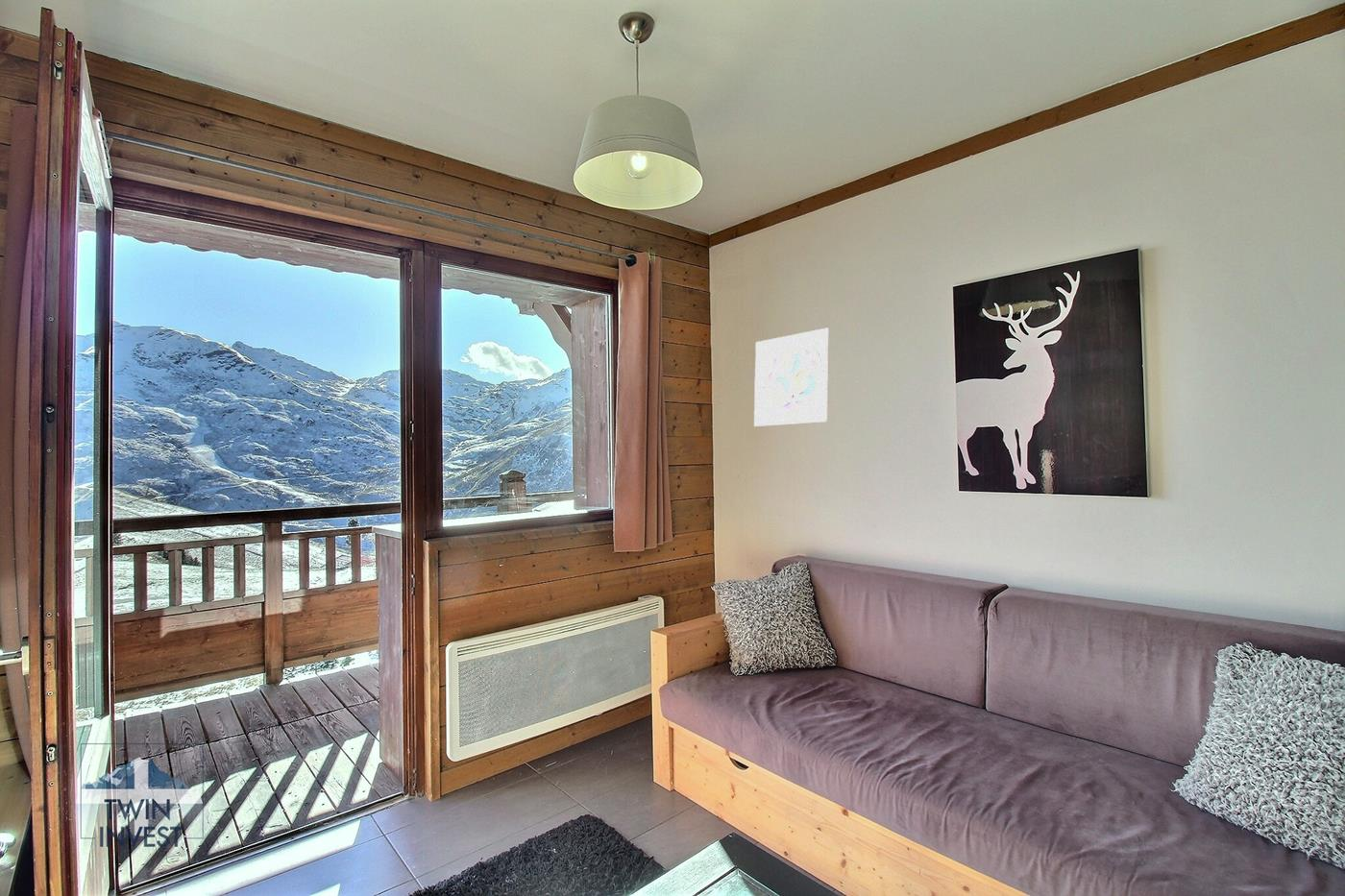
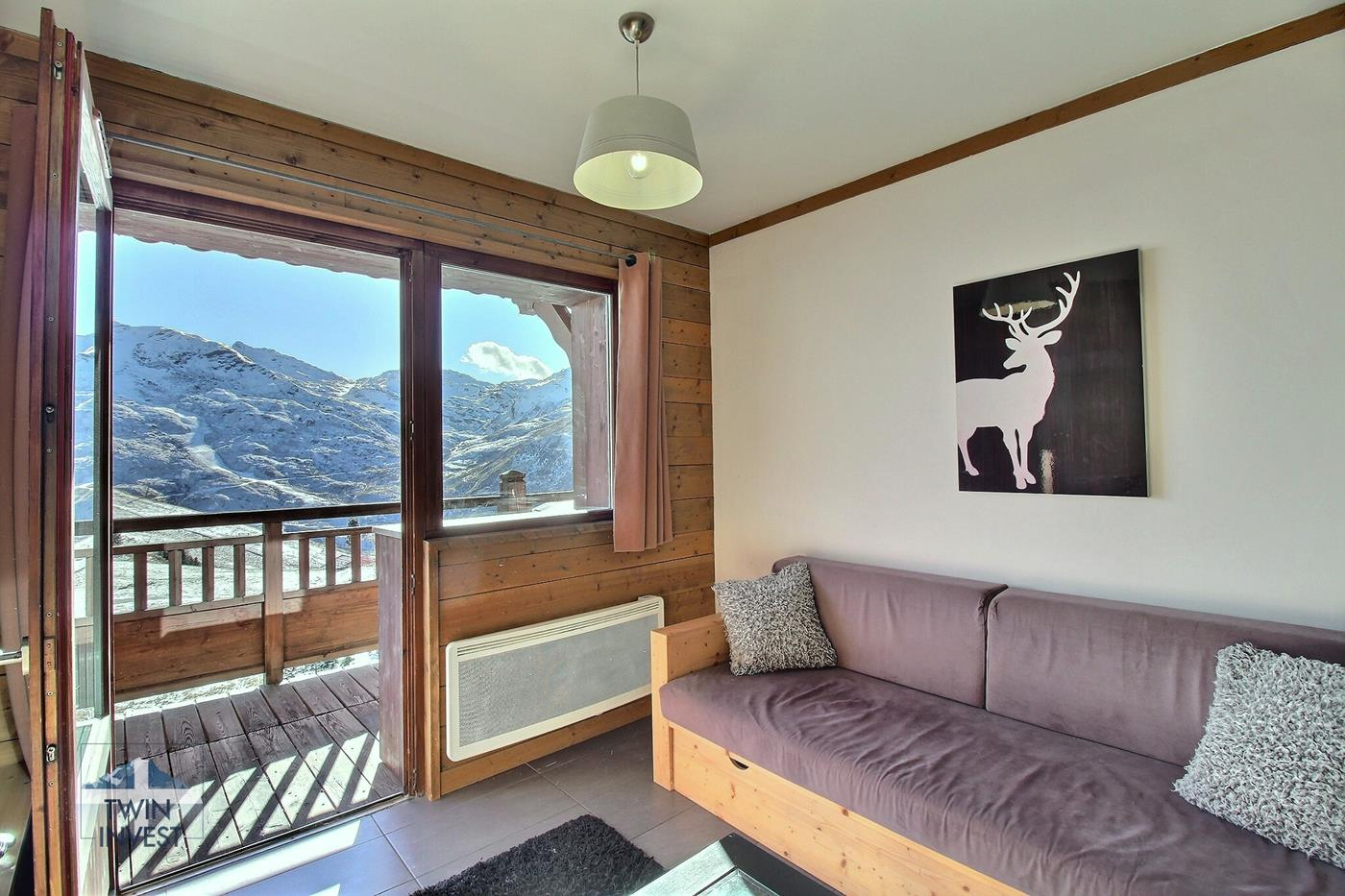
- wall ornament (790, 379)
